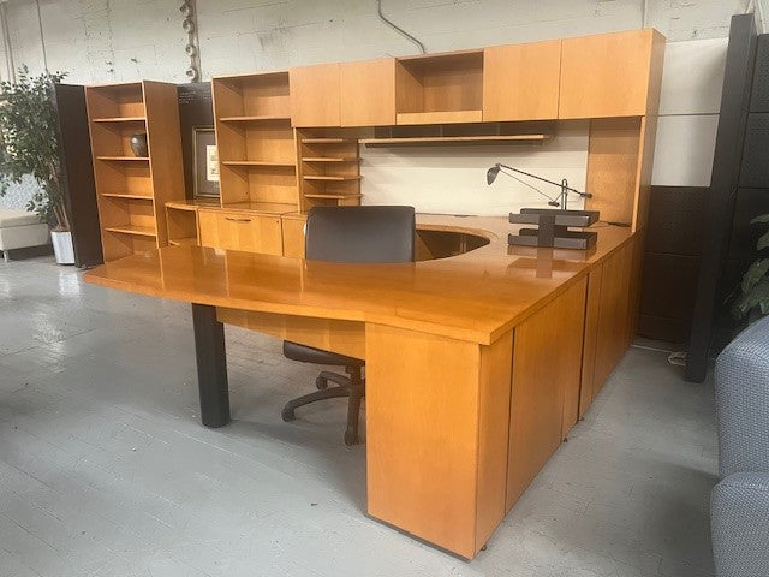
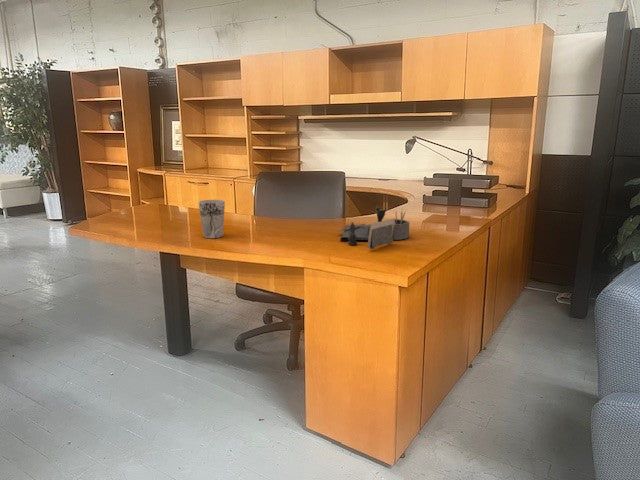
+ desk organizer (372, 223)
+ cup (212, 218)
